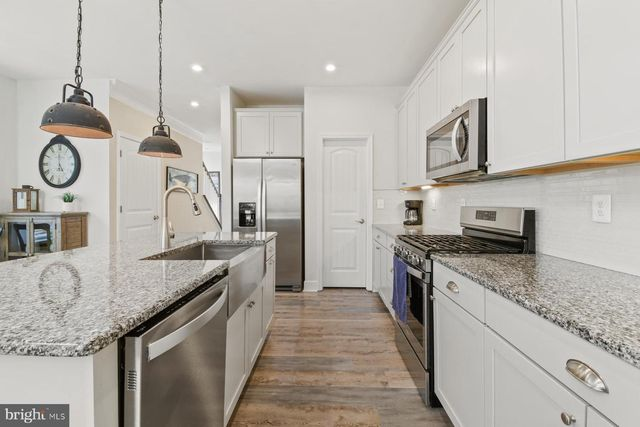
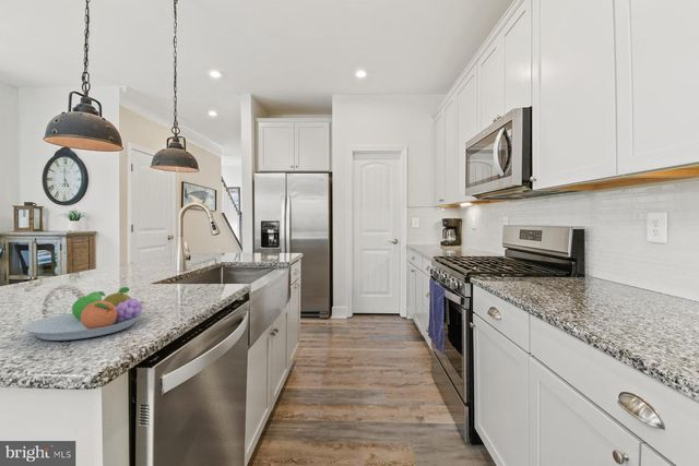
+ fruit bowl (91, 309)
